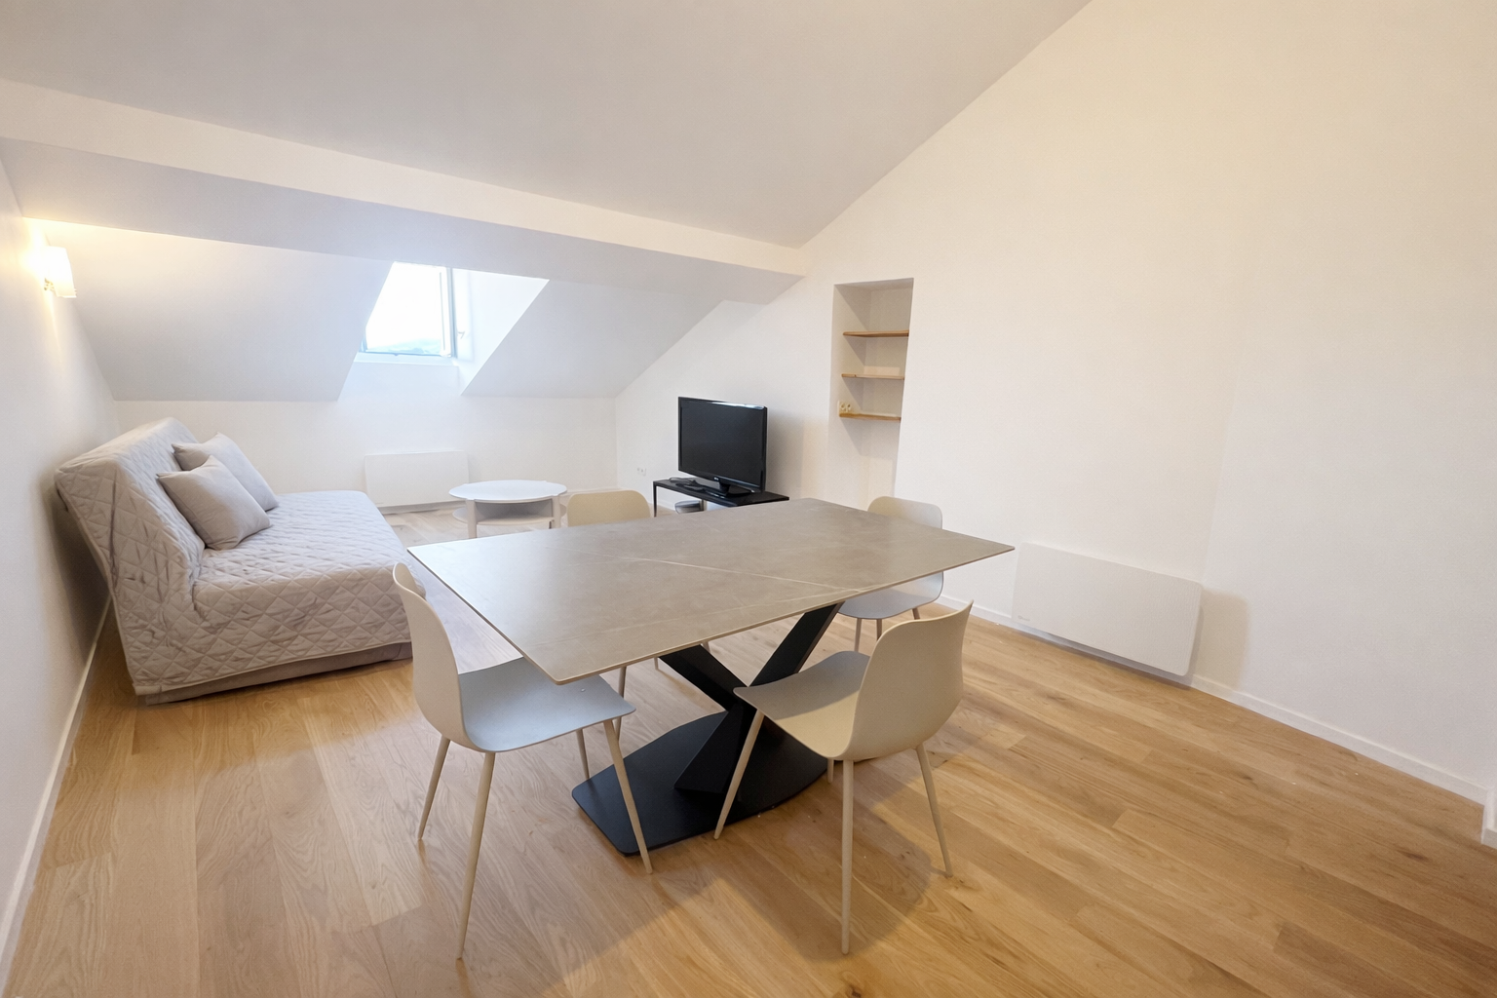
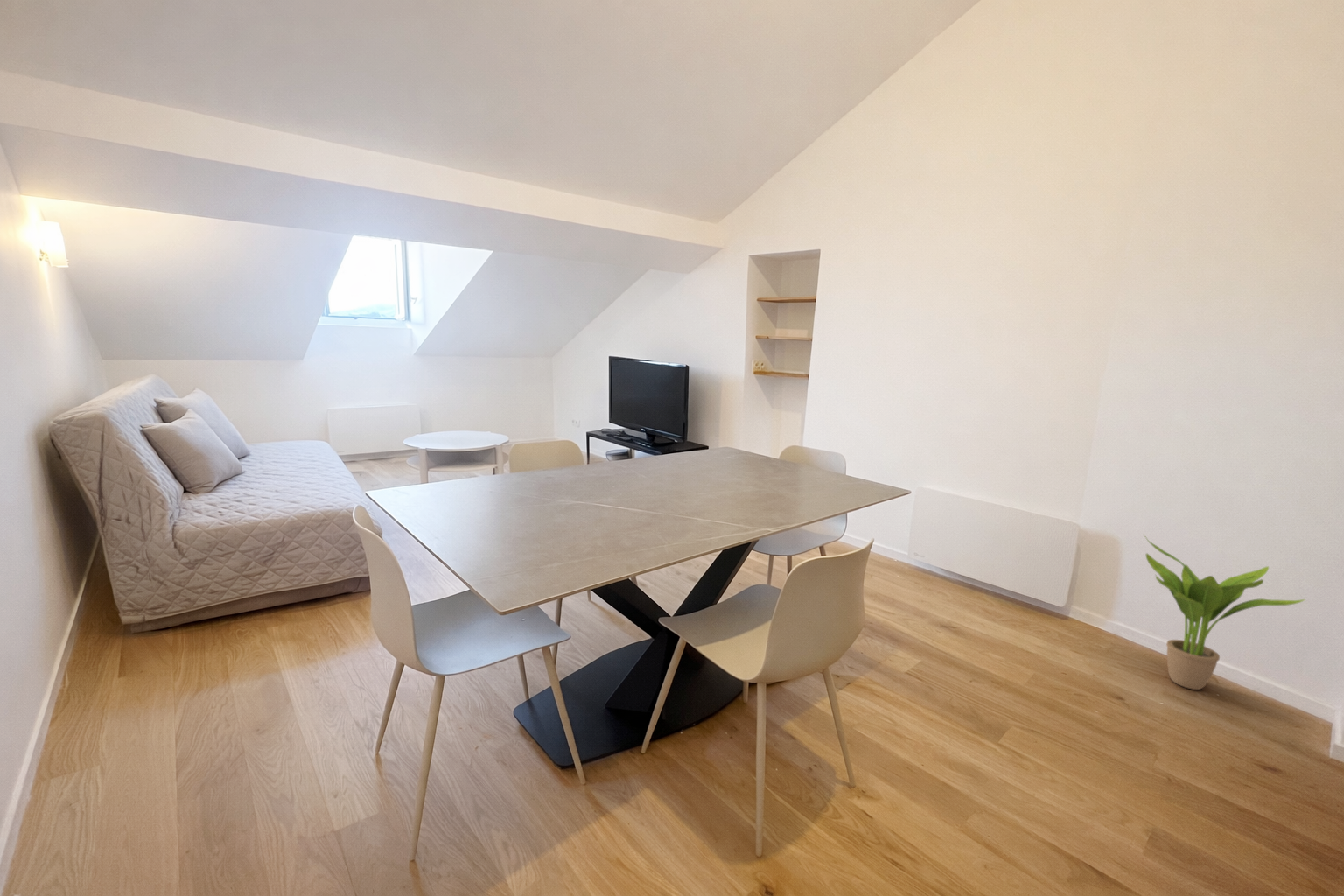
+ potted plant (1200, 618)
